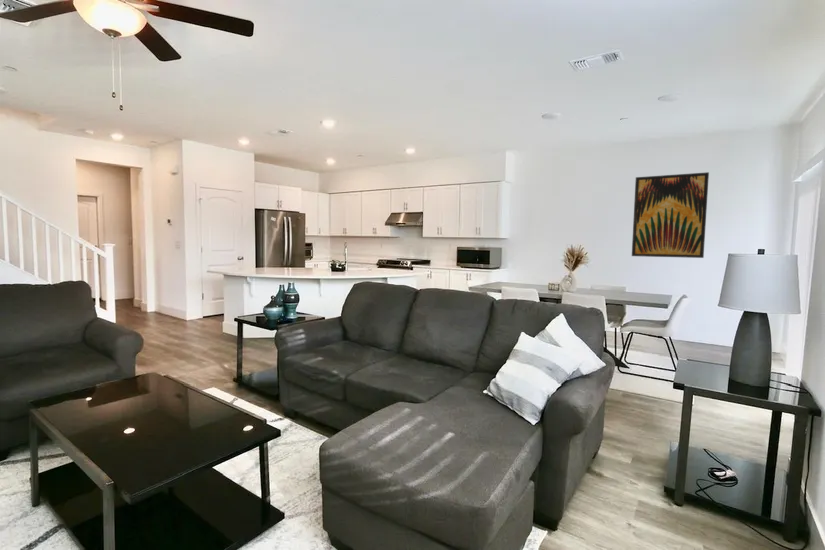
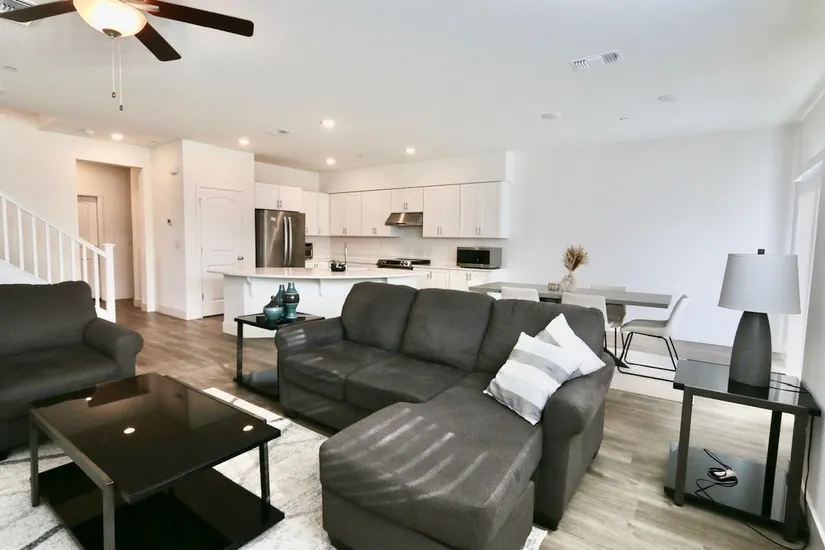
- wall art (668, 216)
